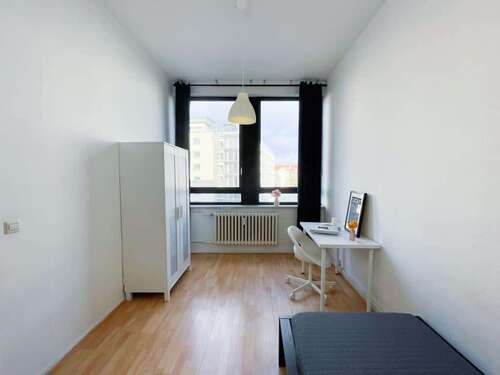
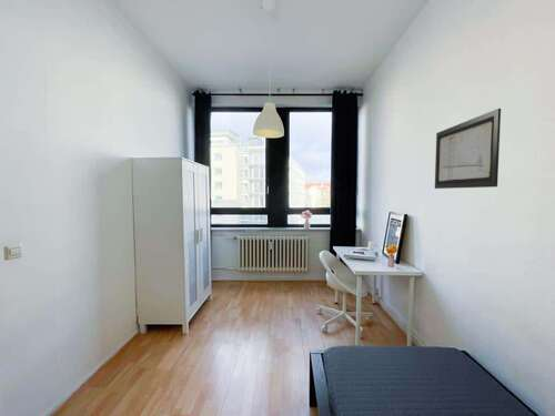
+ wall art (462, 155)
